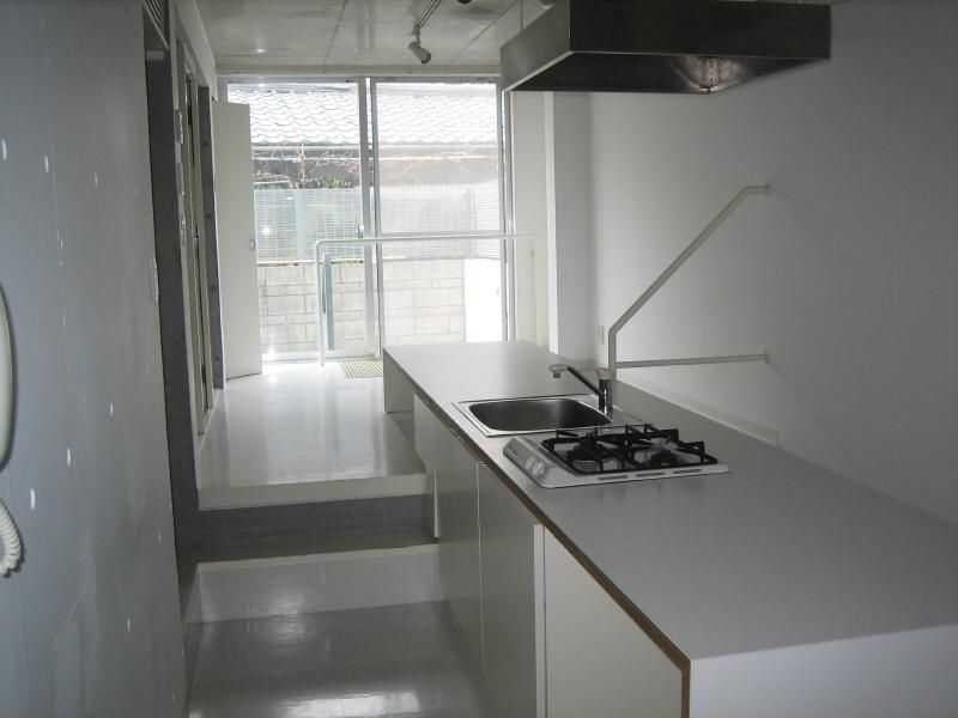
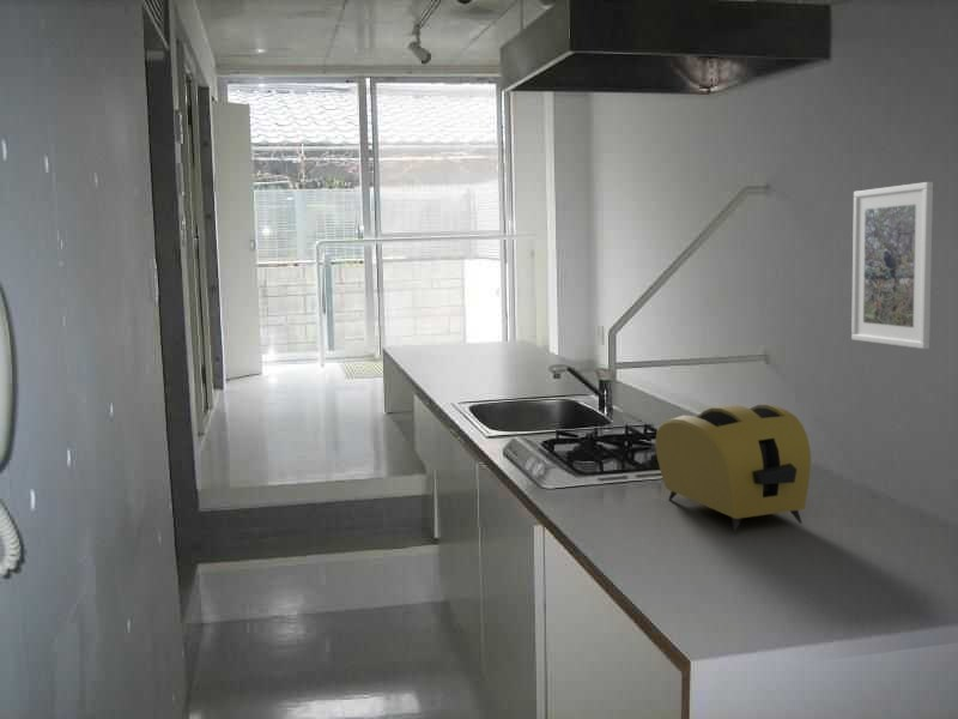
+ toaster (732, 459)
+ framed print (889, 266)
